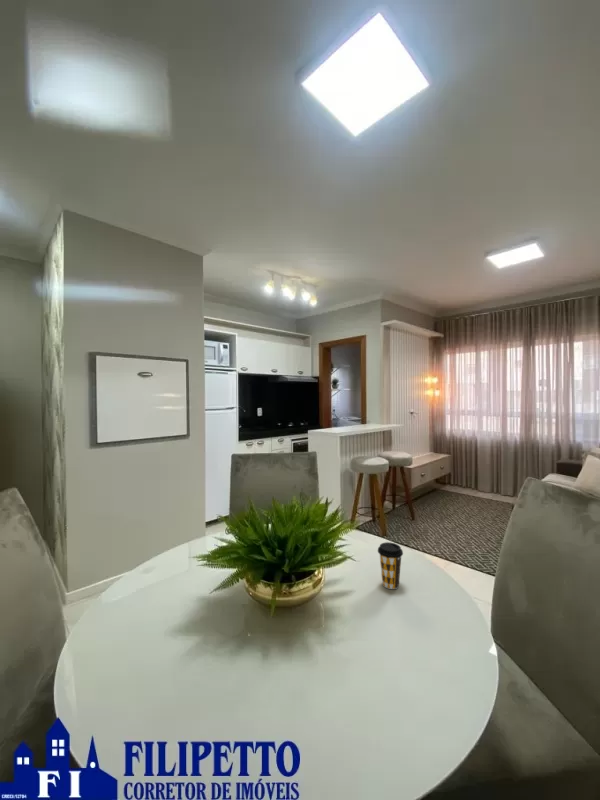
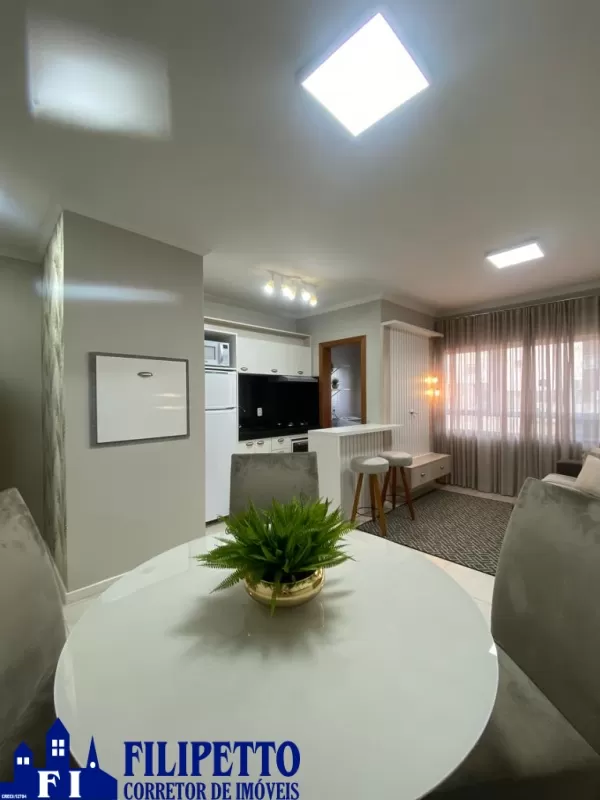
- coffee cup (390, 565)
